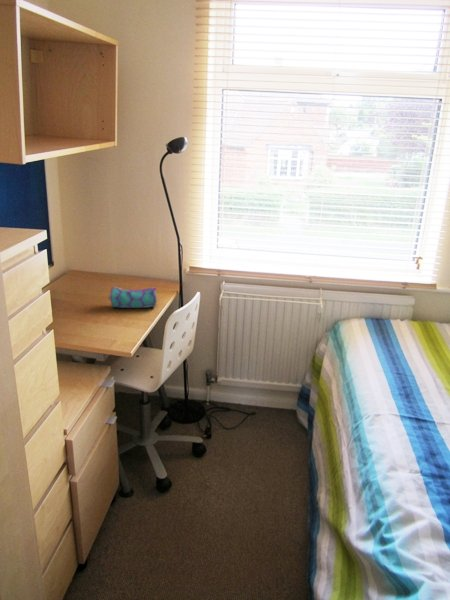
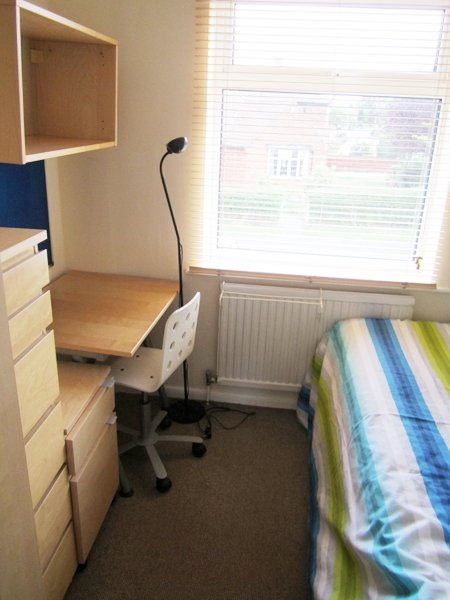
- pencil case (133, 297)
